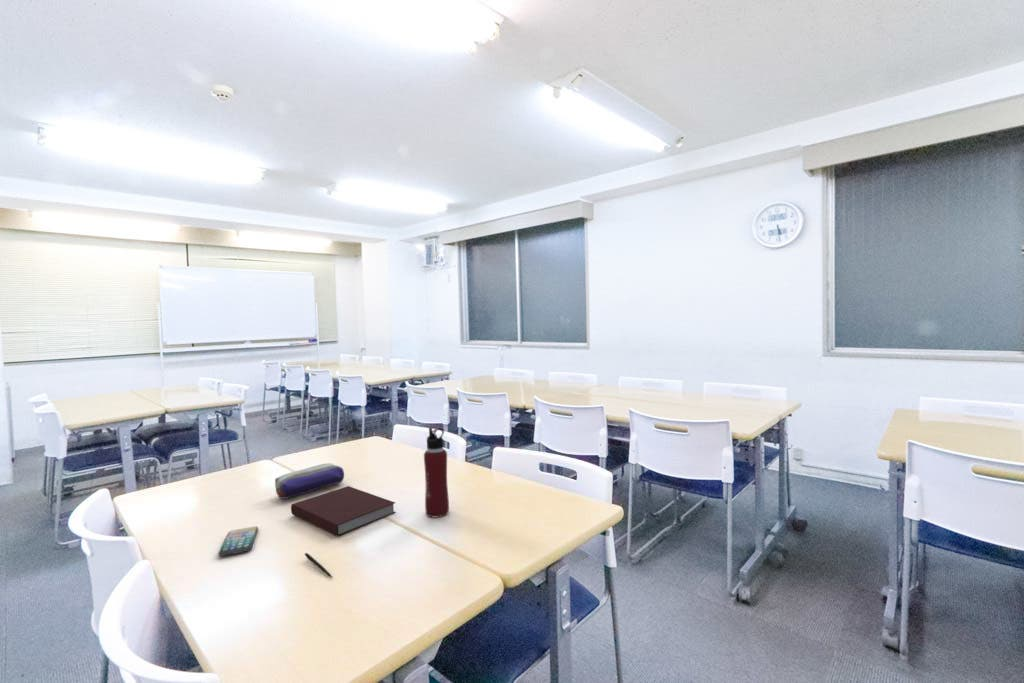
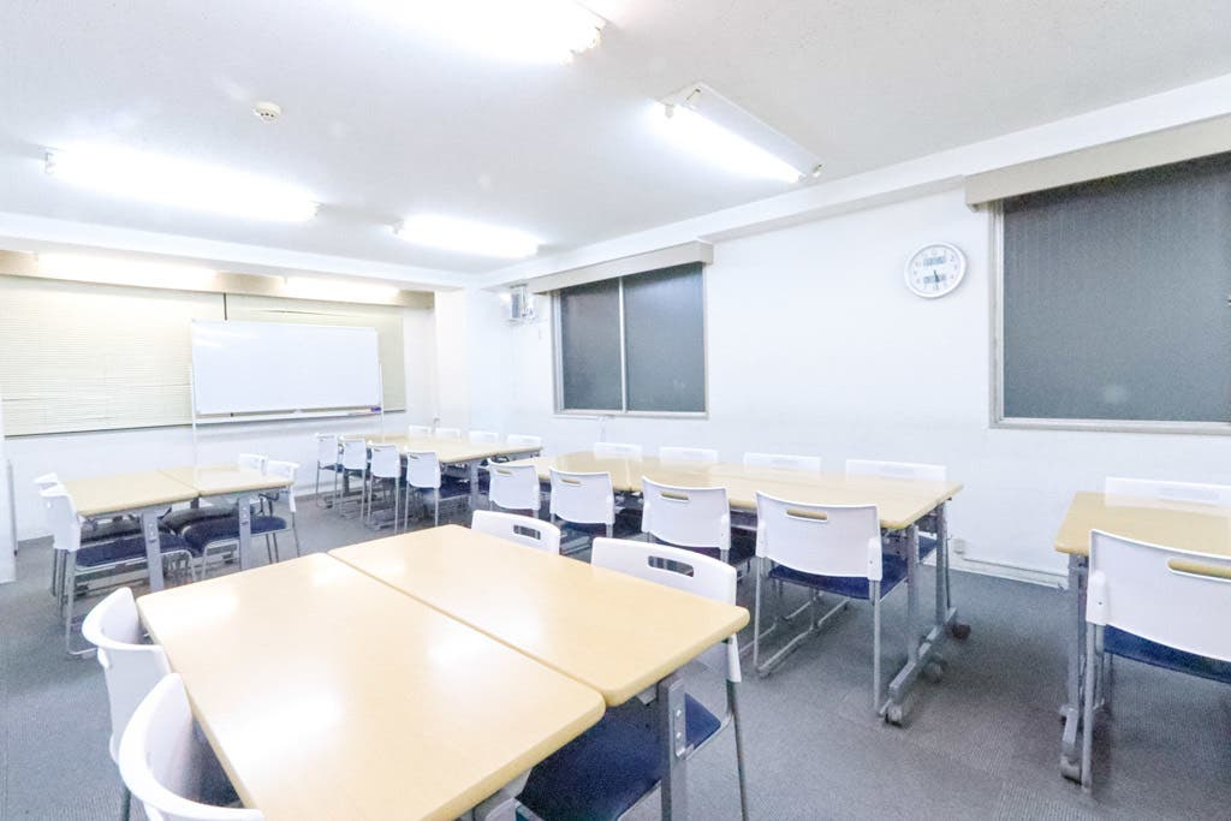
- water bottle (436, 470)
- smartphone (239, 540)
- pen (318, 565)
- pencil case (311, 479)
- notebook (343, 508)
